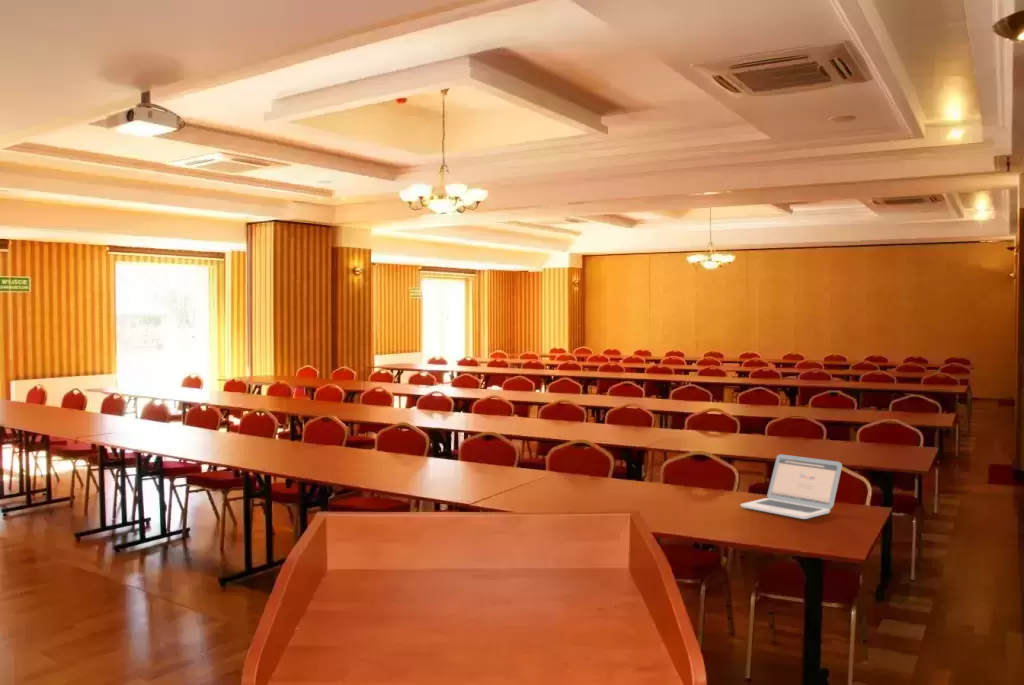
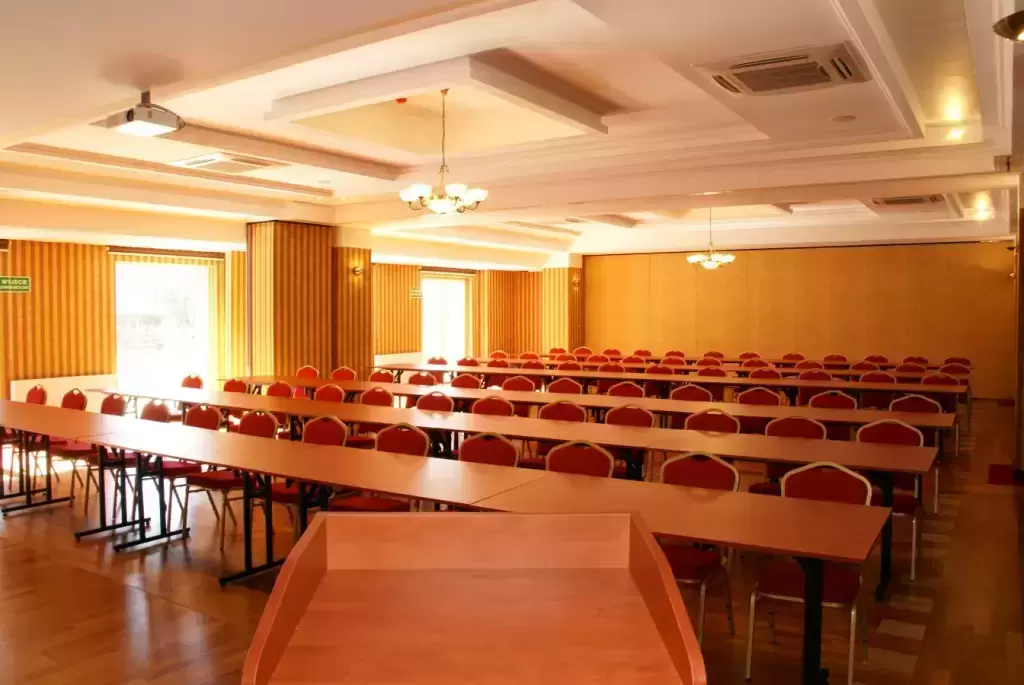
- laptop (790, 485)
